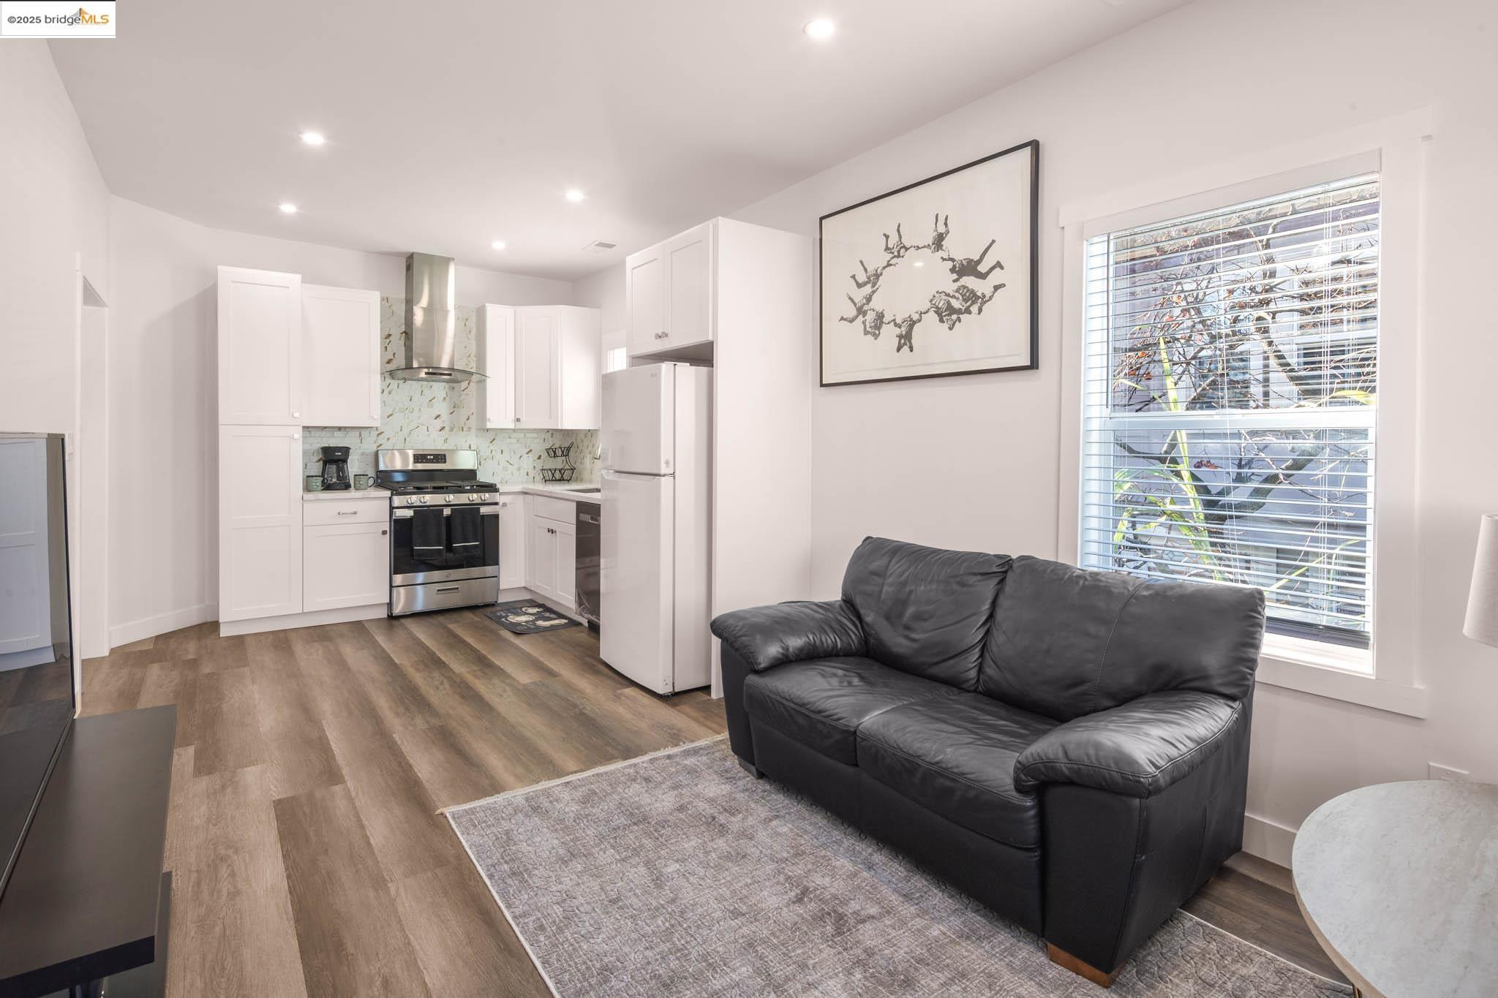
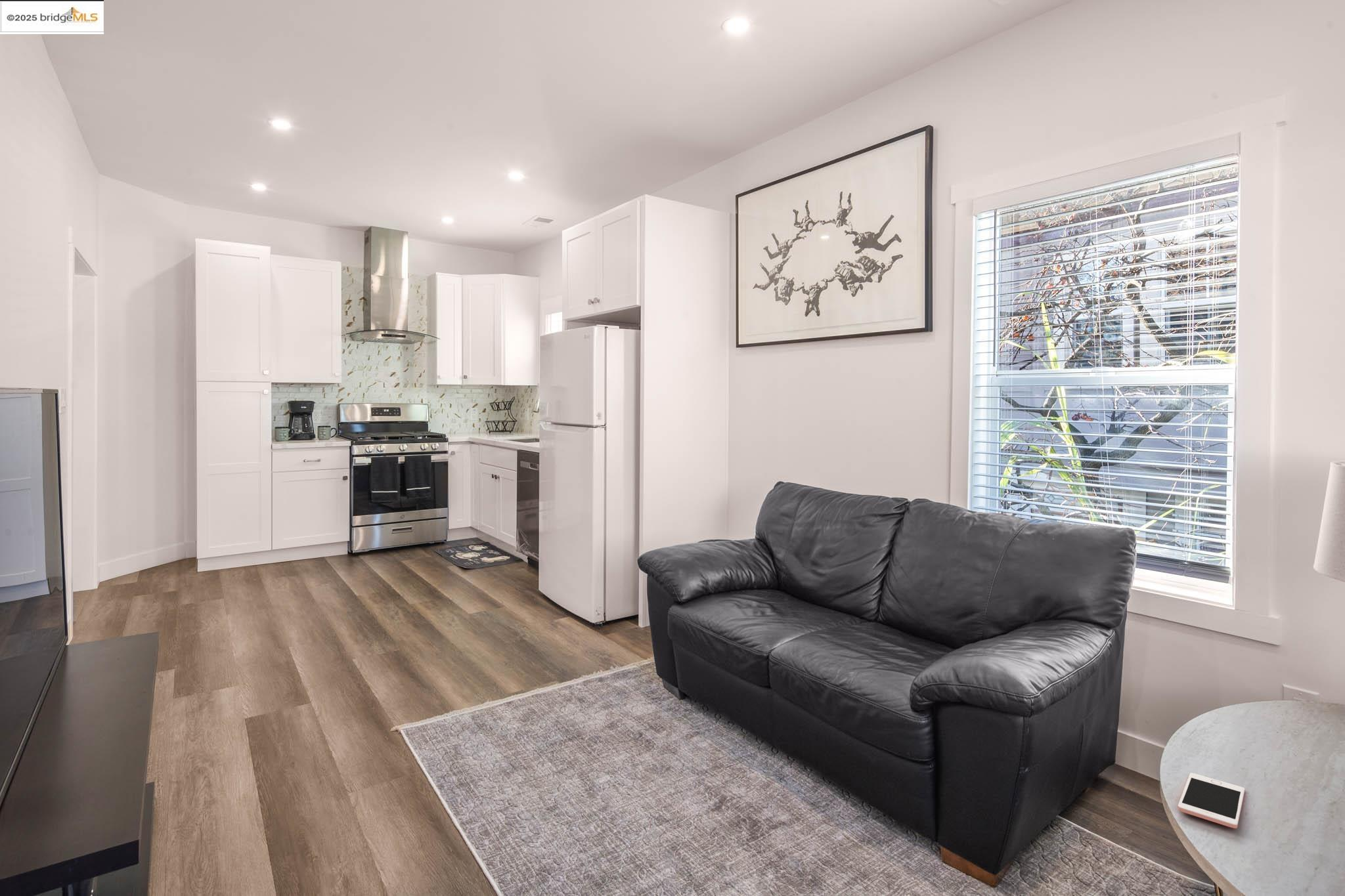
+ cell phone (1212, 799)
